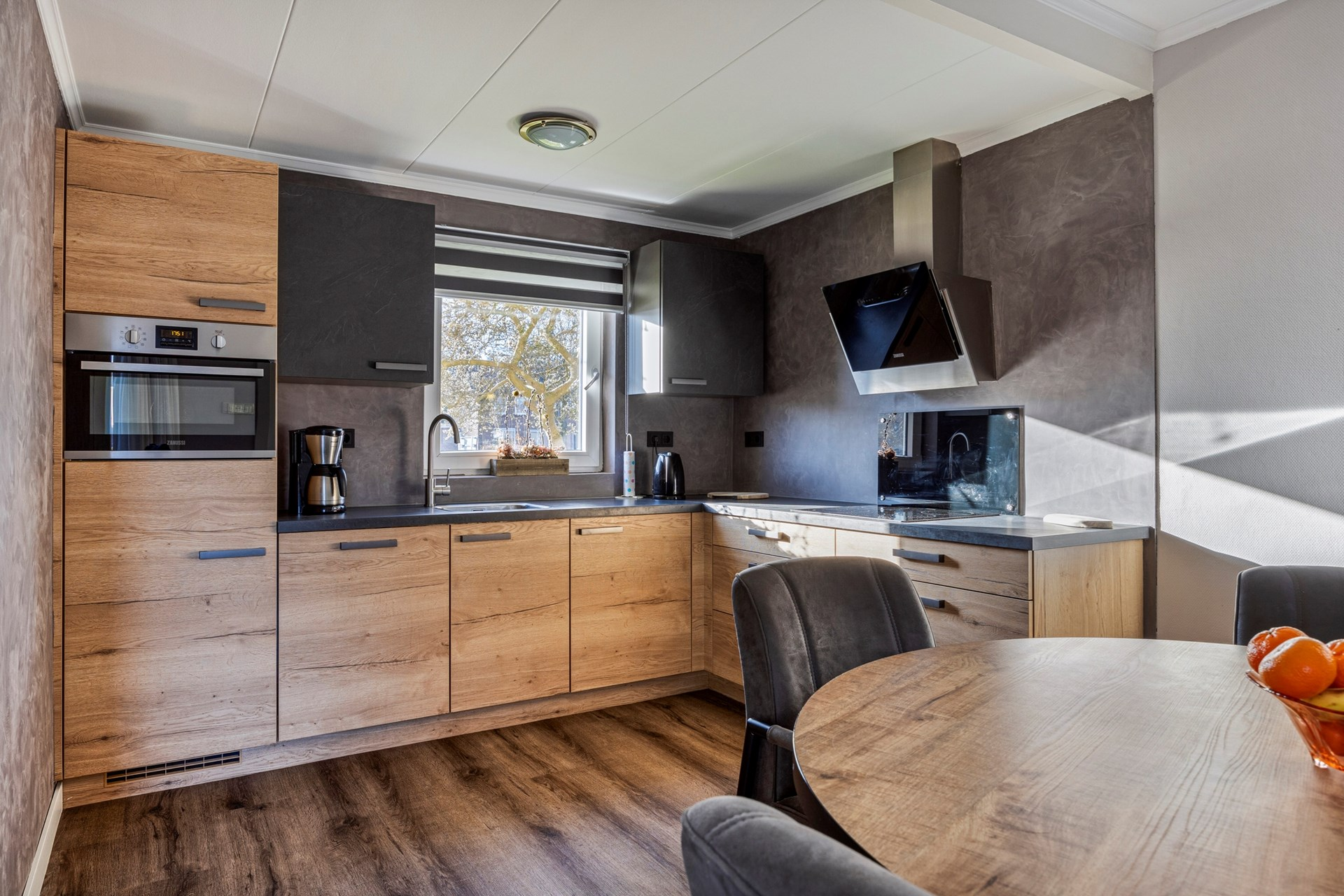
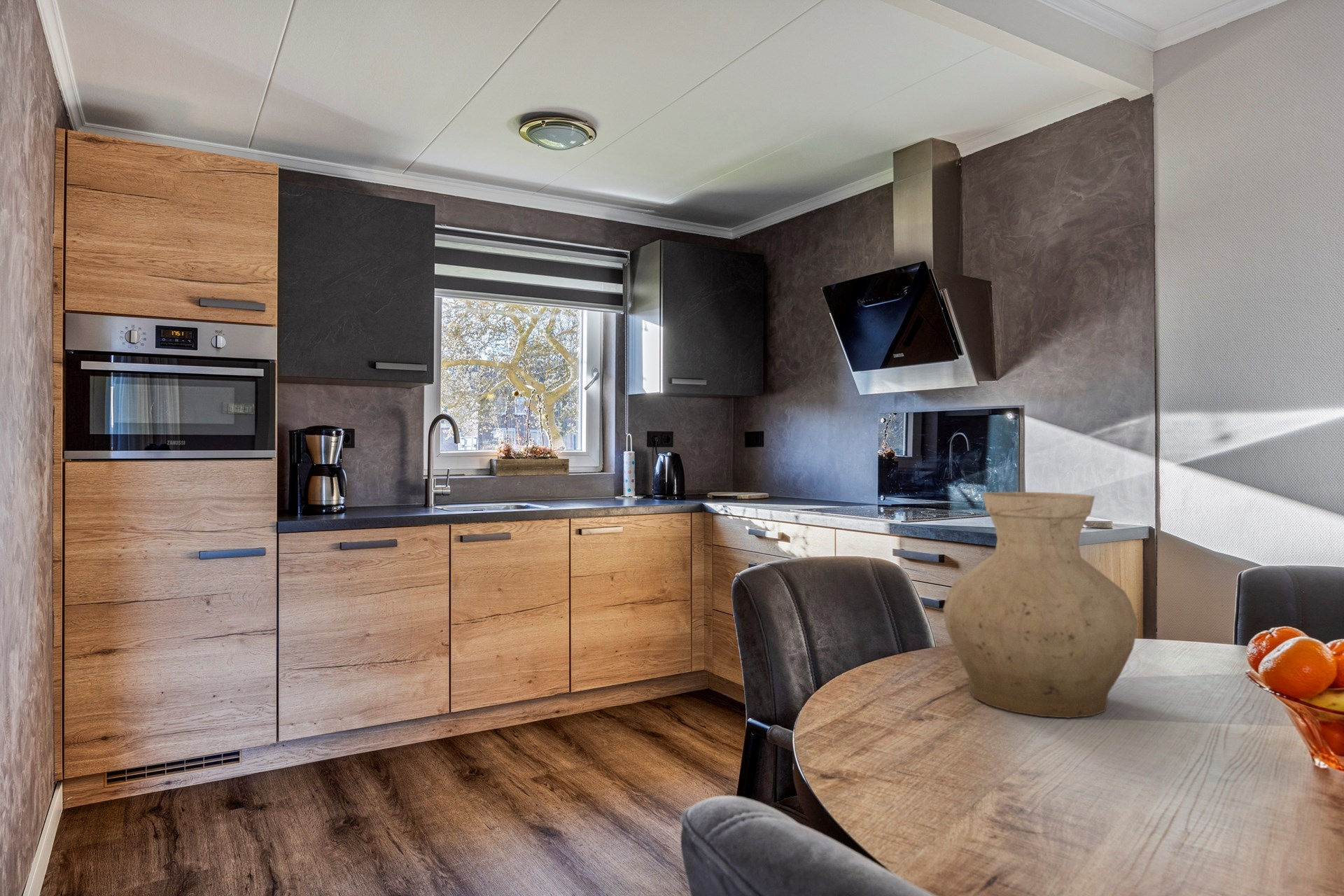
+ vase (1037, 596)
